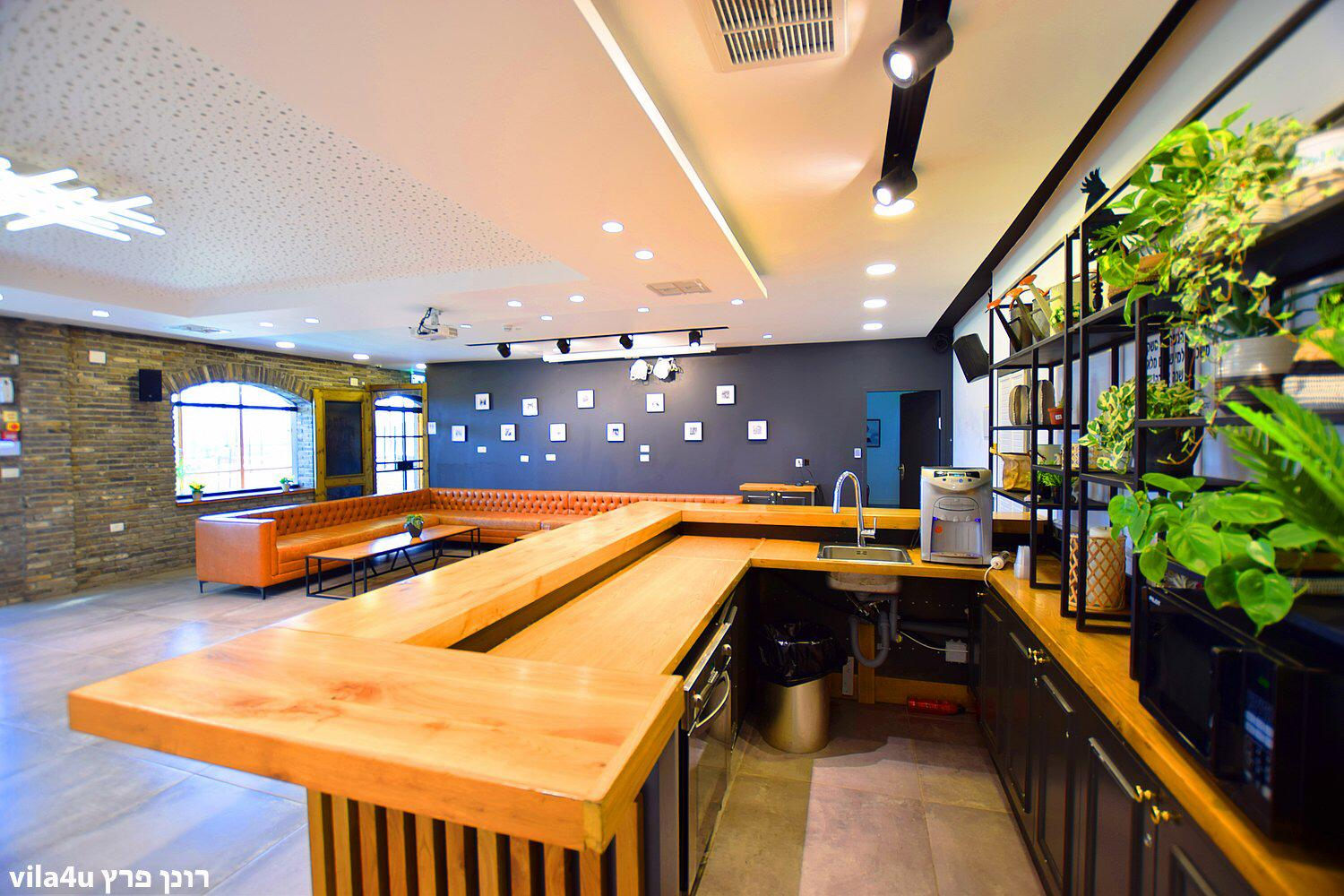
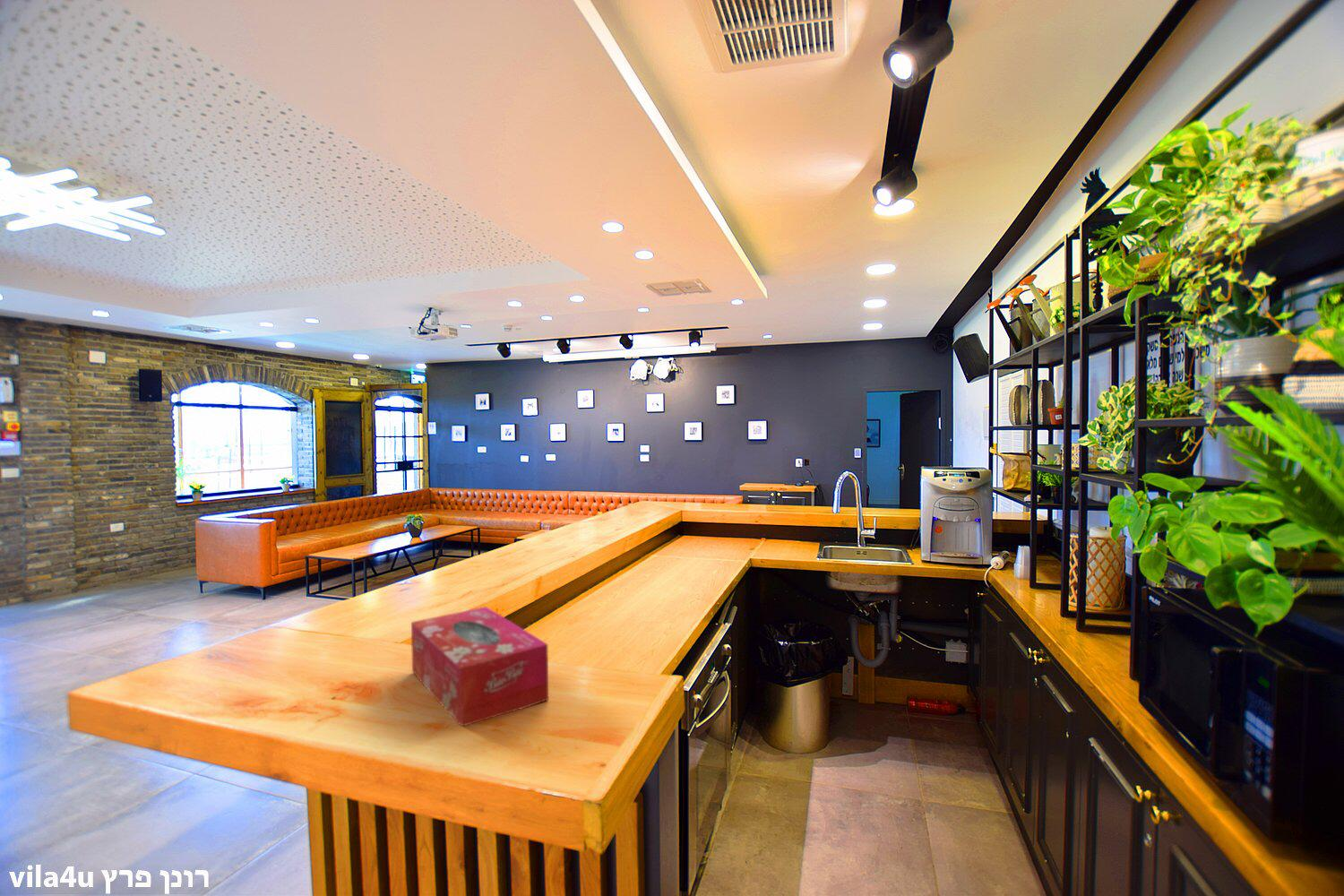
+ tissue box (475, 659)
